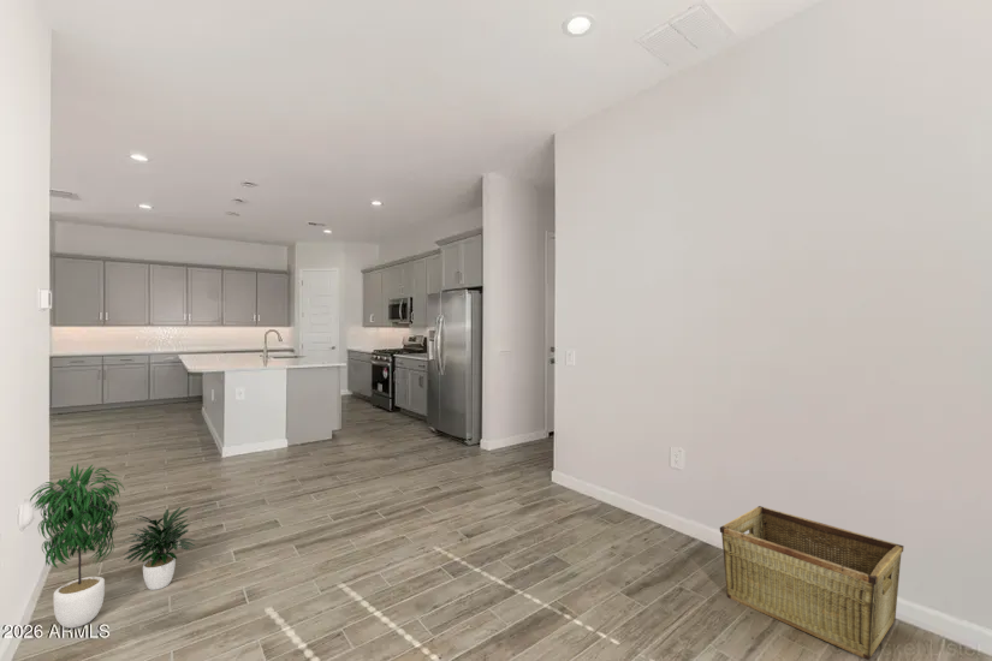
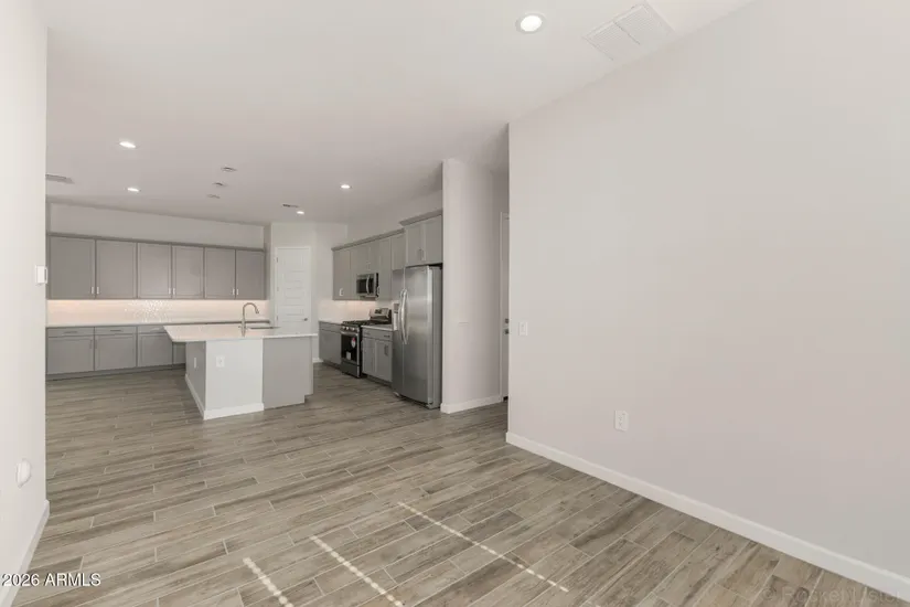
- potted plant (117, 525)
- hamper (807, 571)
